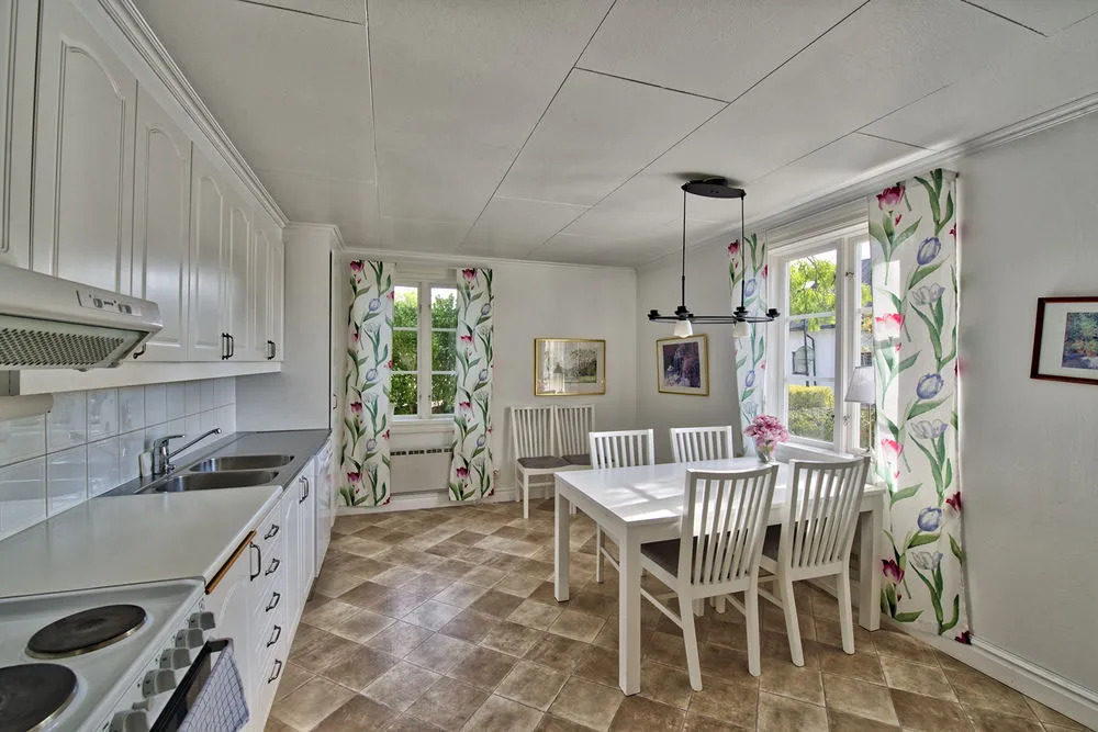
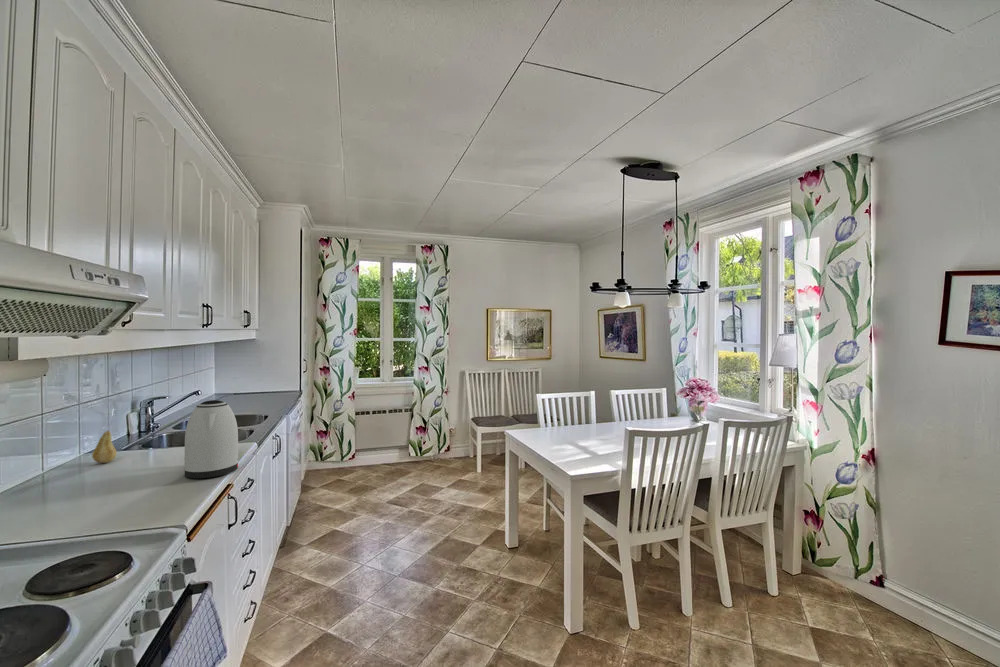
+ kettle (213, 434)
+ fruit (104, 446)
